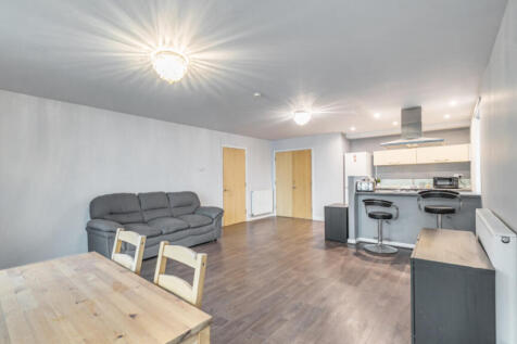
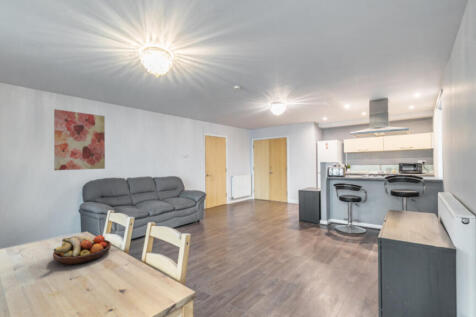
+ fruit bowl (83, 245)
+ wall art (81, 141)
